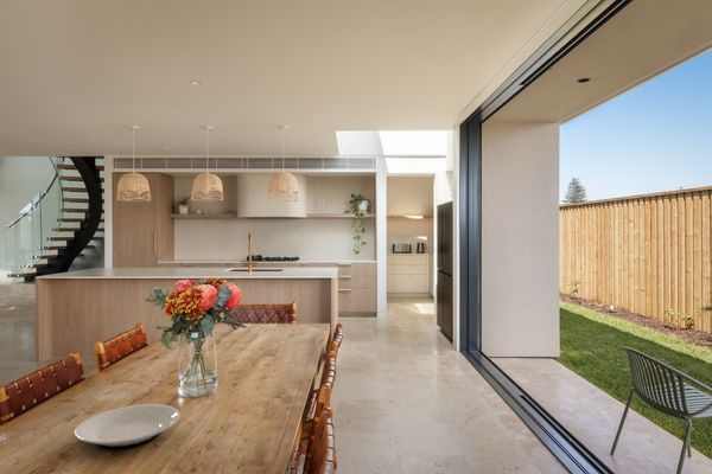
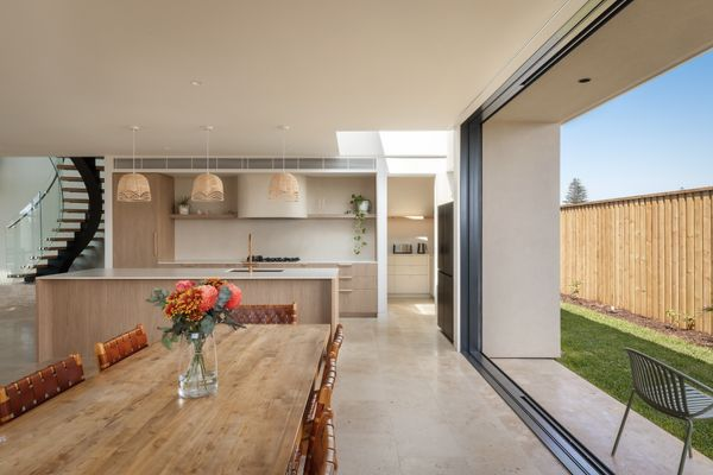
- plate (129, 428)
